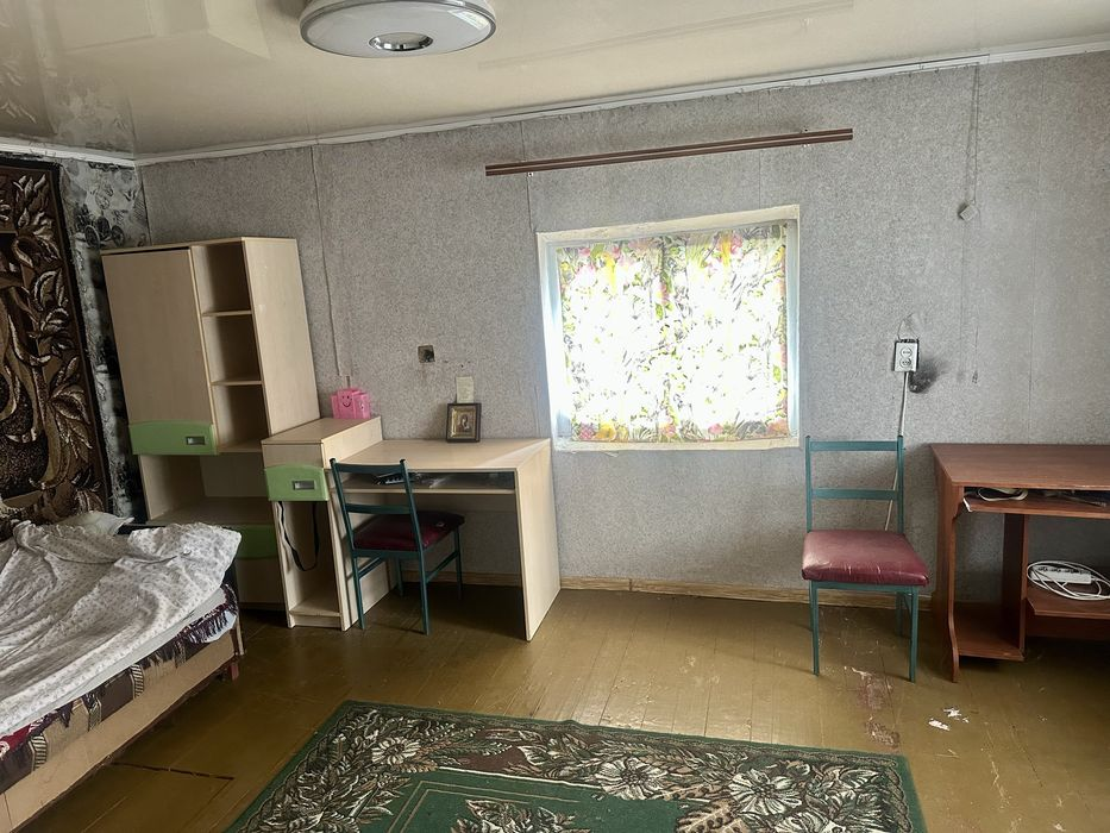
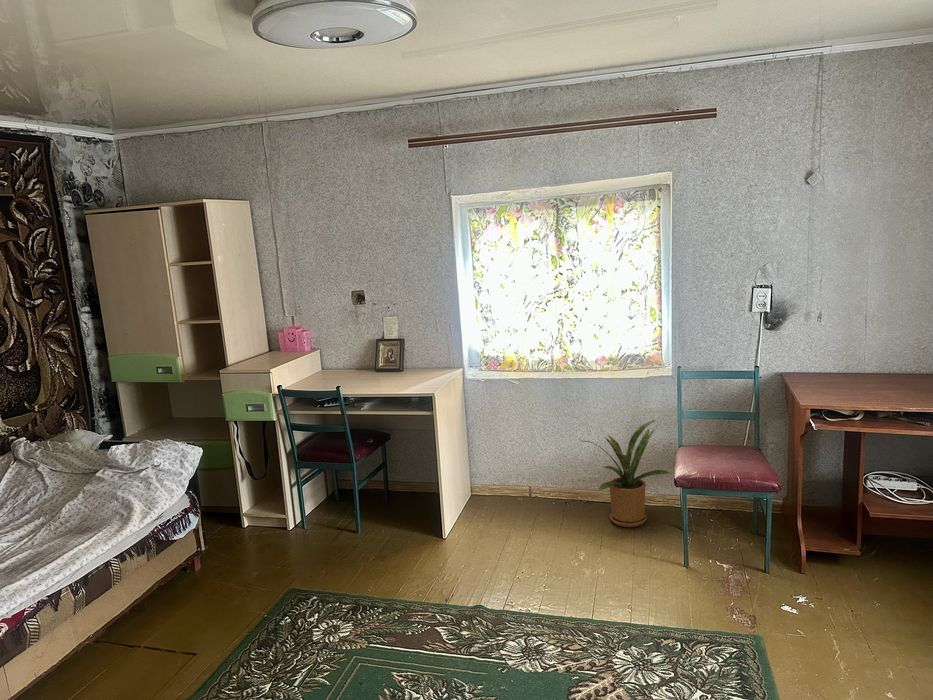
+ house plant (624, 470)
